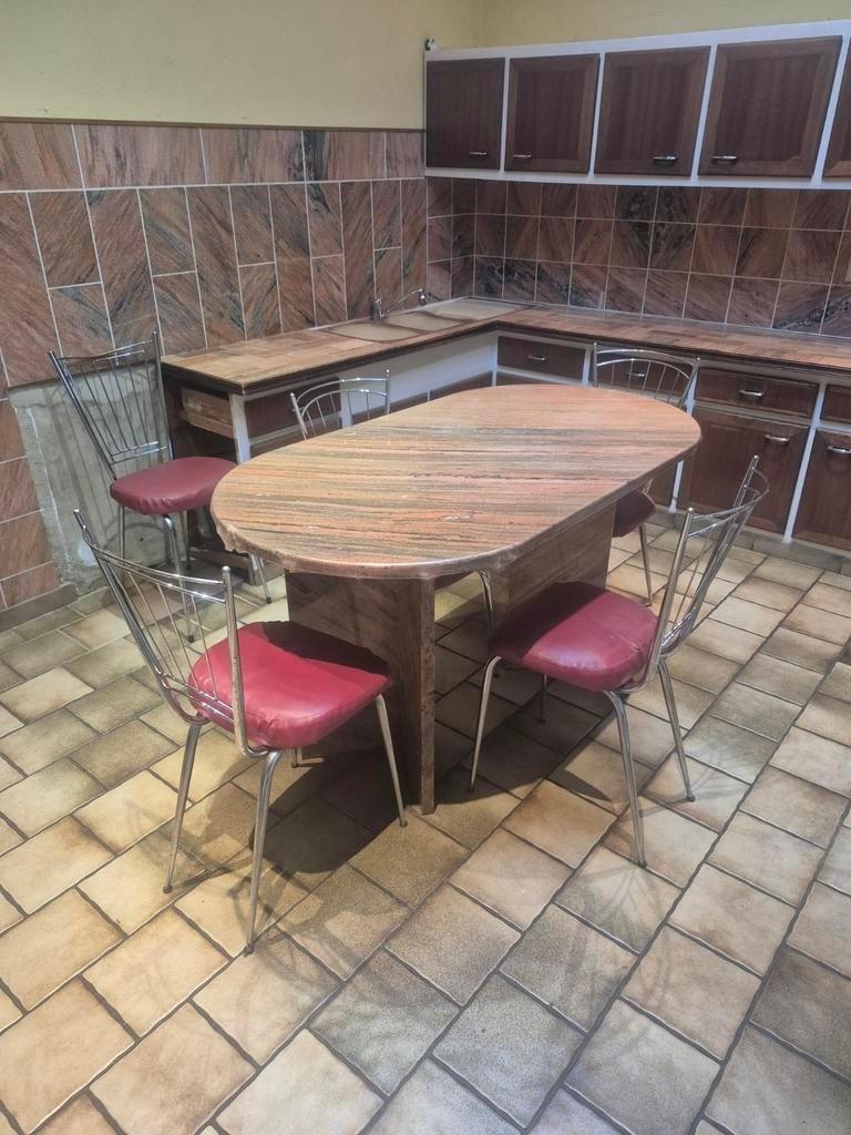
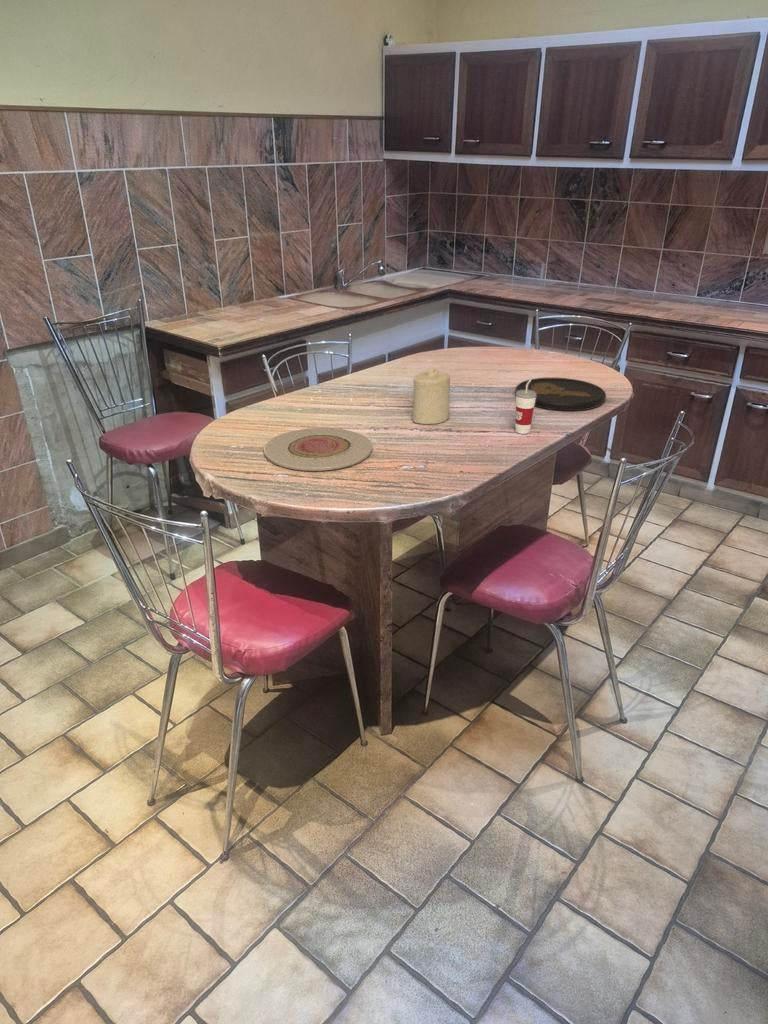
+ plate (318, 447)
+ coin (559, 393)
+ cup (525, 405)
+ candle (431, 393)
